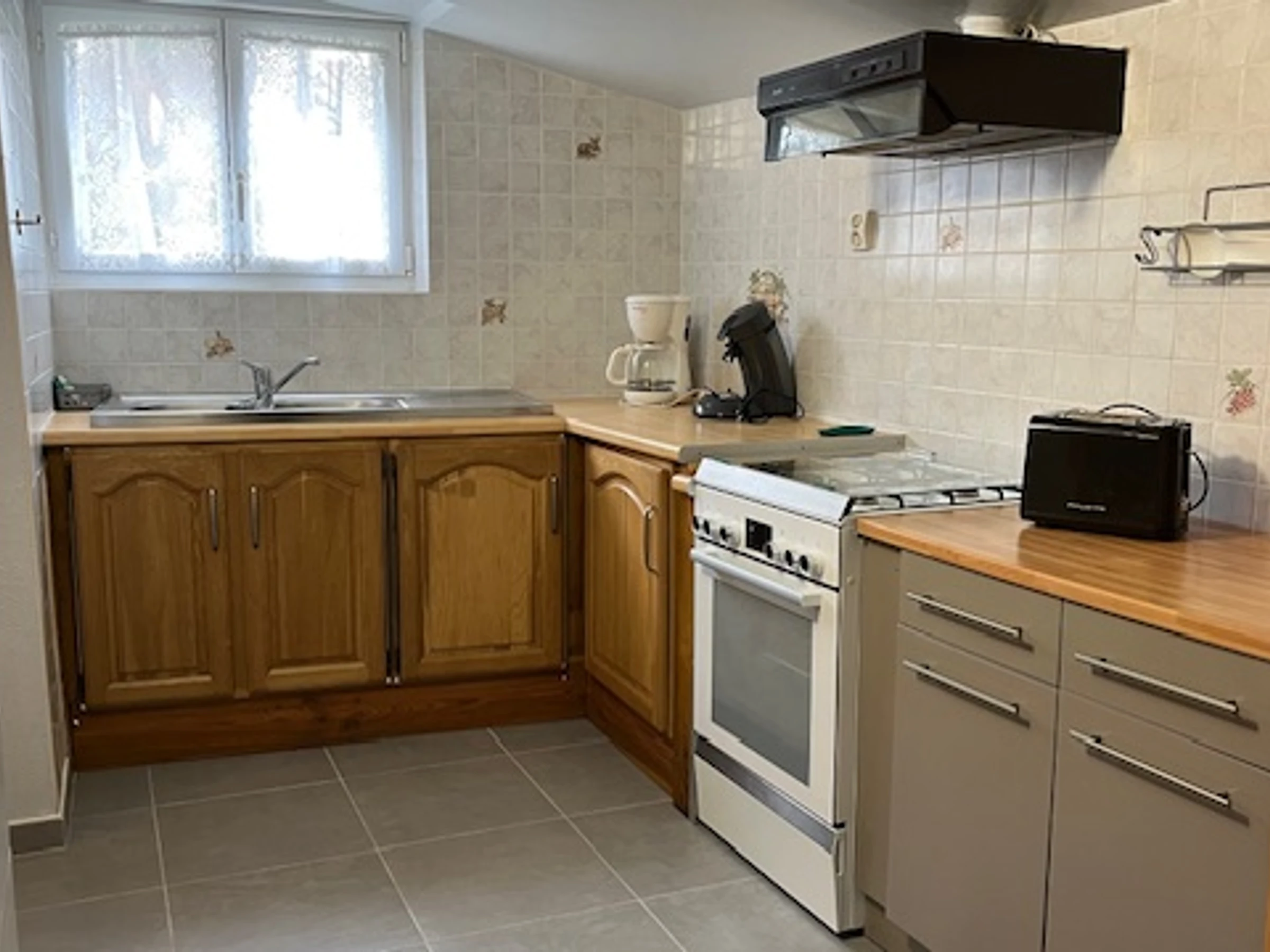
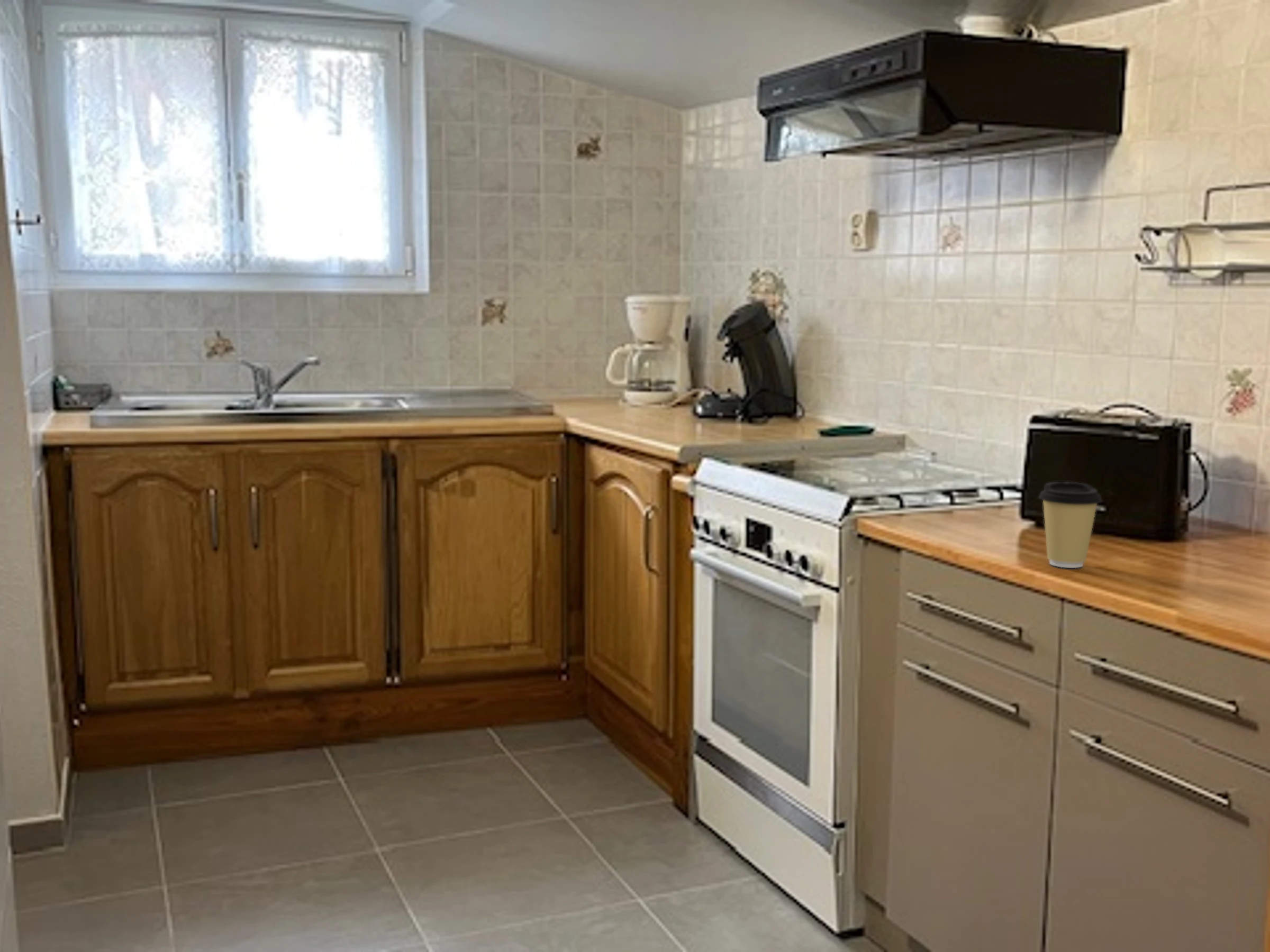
+ coffee cup (1068, 525)
